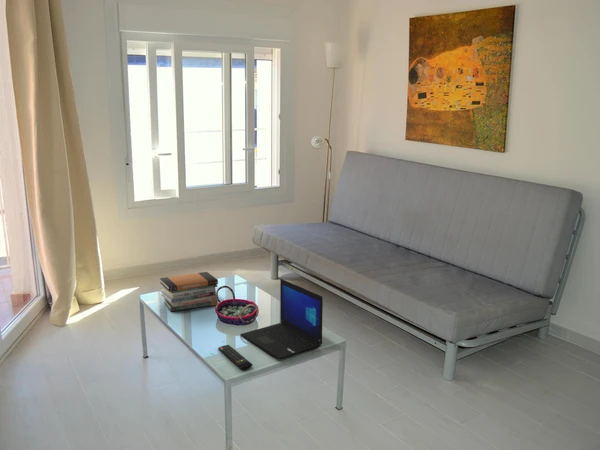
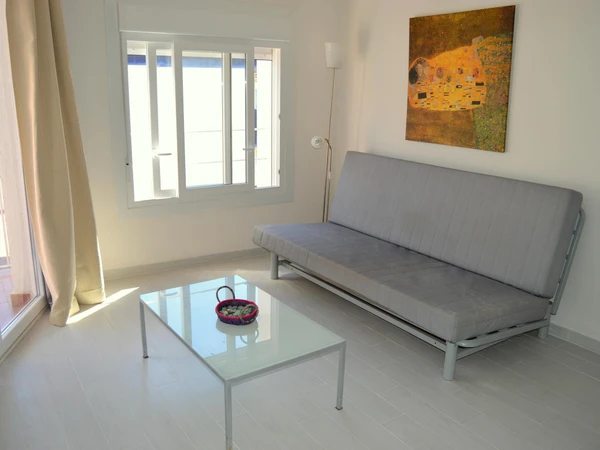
- remote control (234, 356)
- book stack (189, 291)
- laptop (280, 316)
